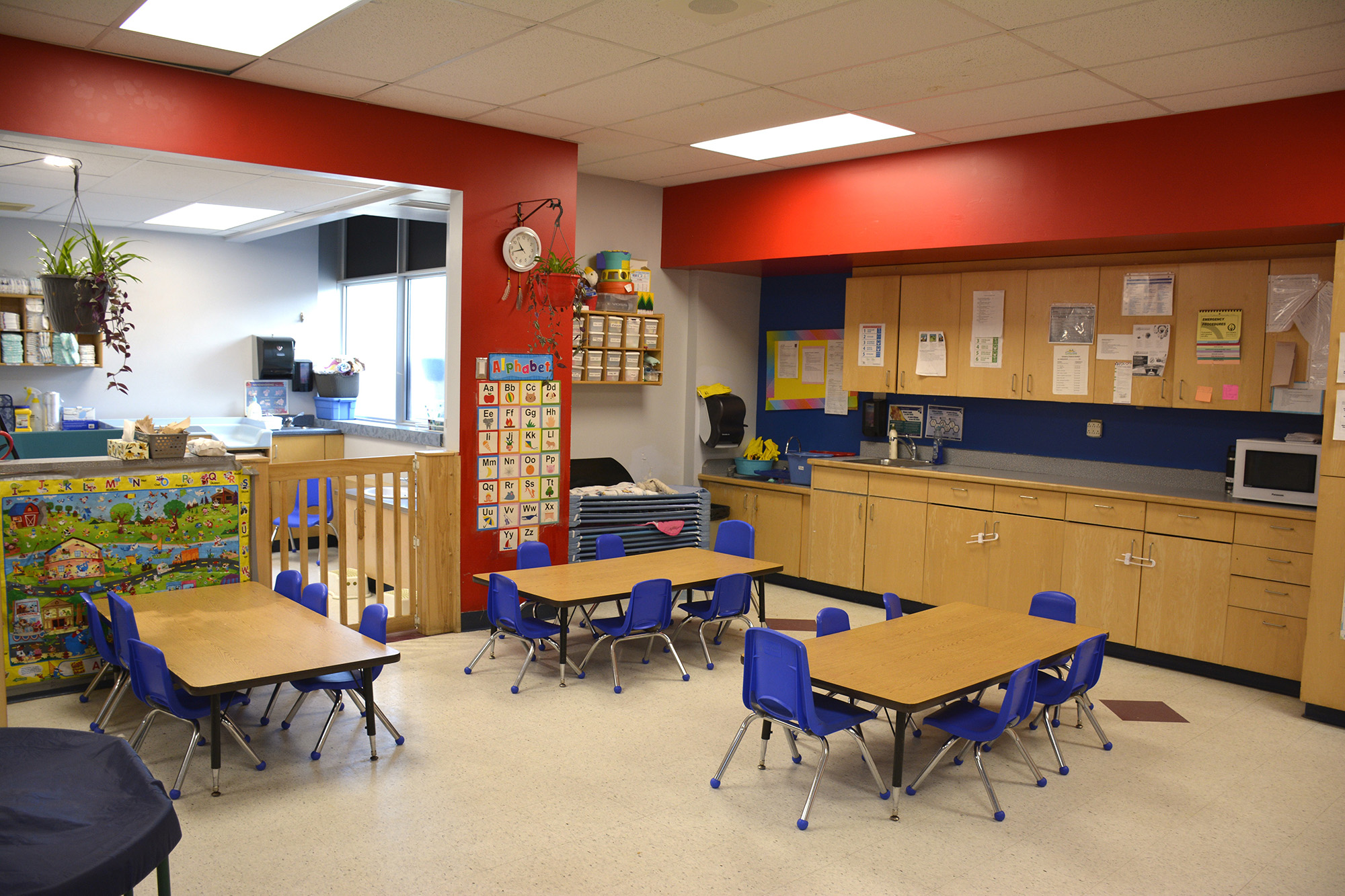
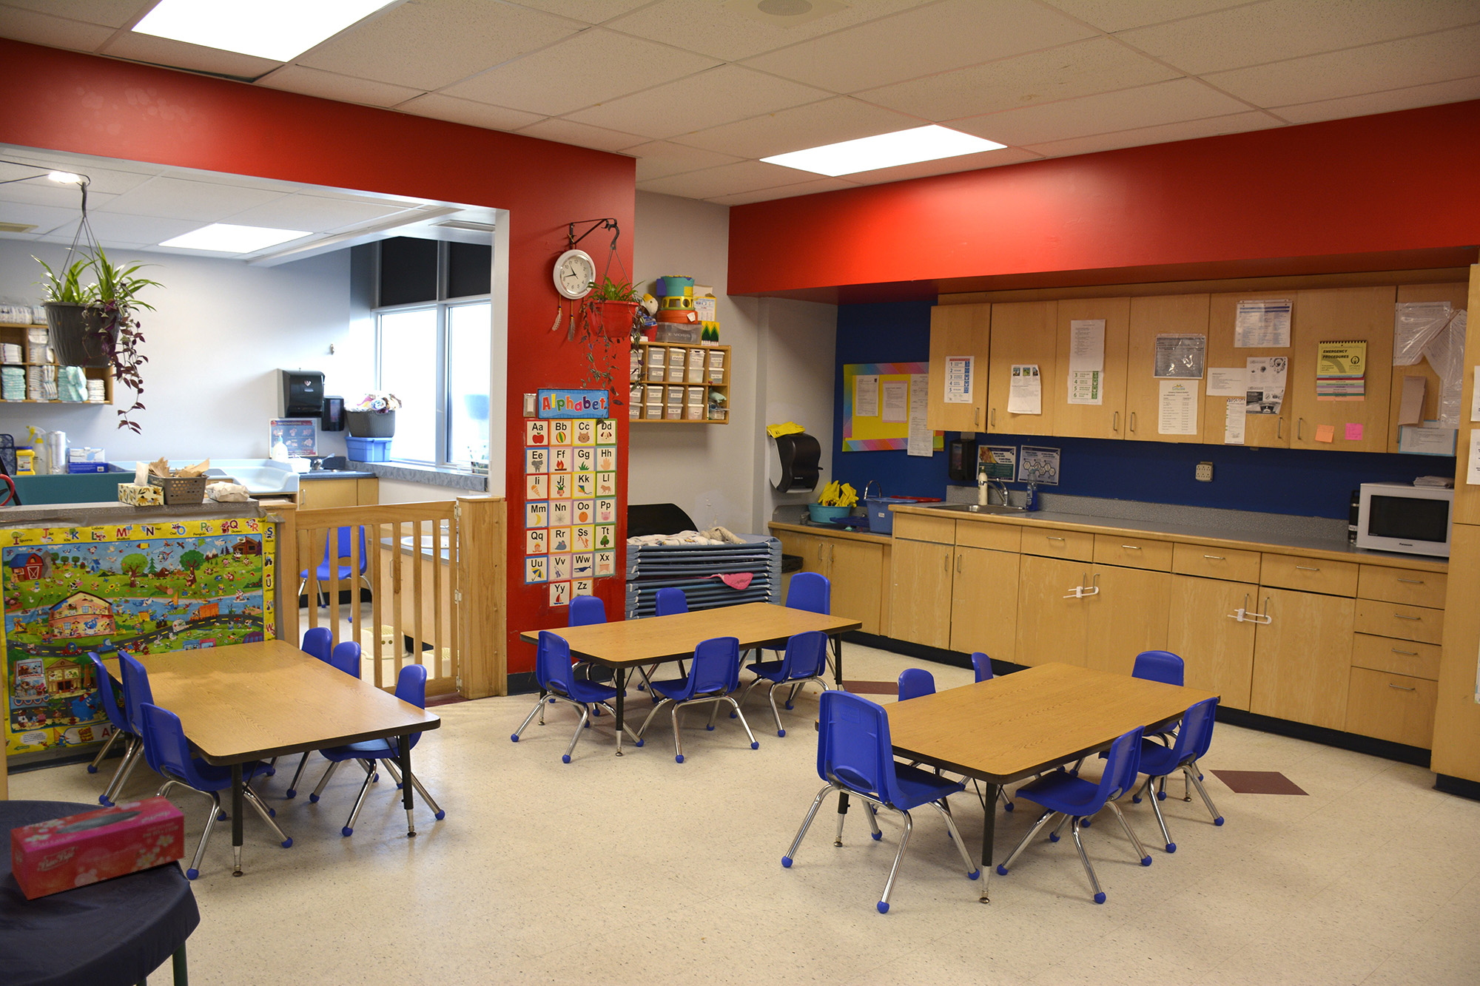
+ tissue box (99, 844)
